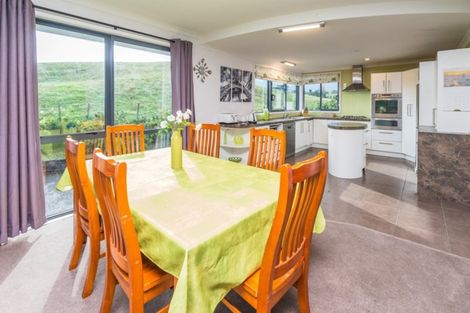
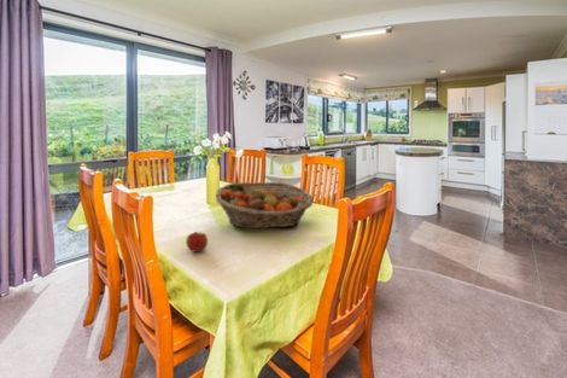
+ apple (197, 240)
+ fruit basket (264, 203)
